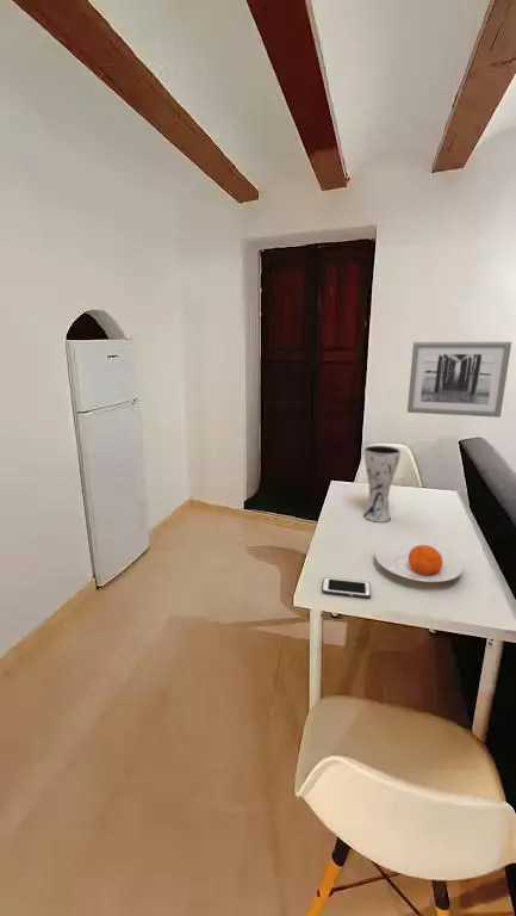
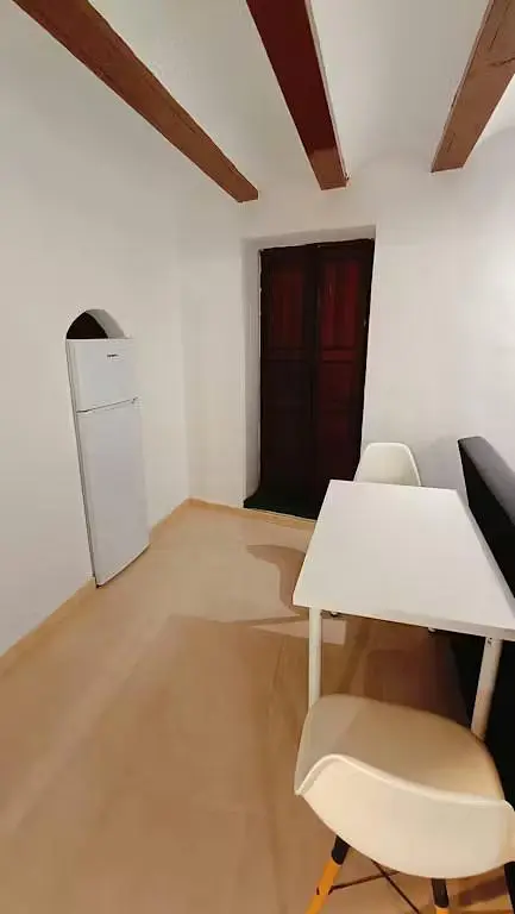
- plate (417, 556)
- wall art (455, 378)
- cell phone (346, 587)
- vase (379, 483)
